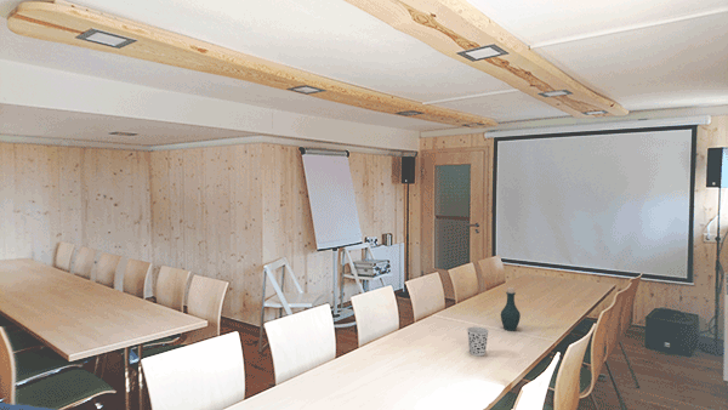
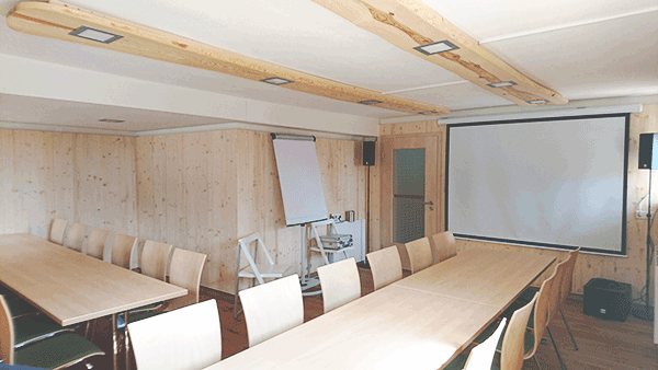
- cup (477, 341)
- bottle (510, 308)
